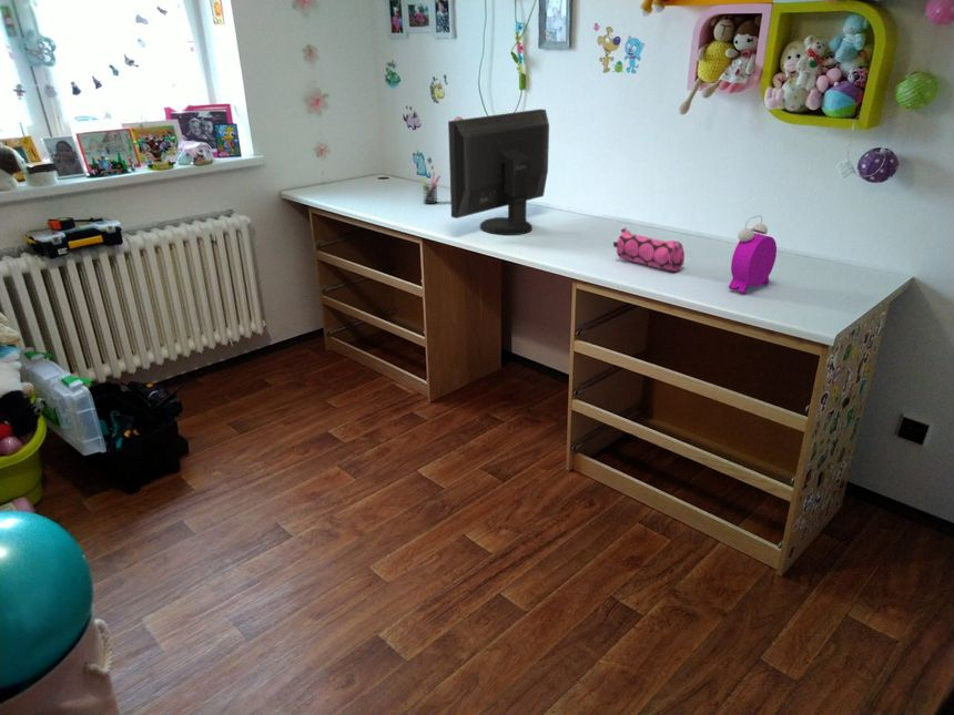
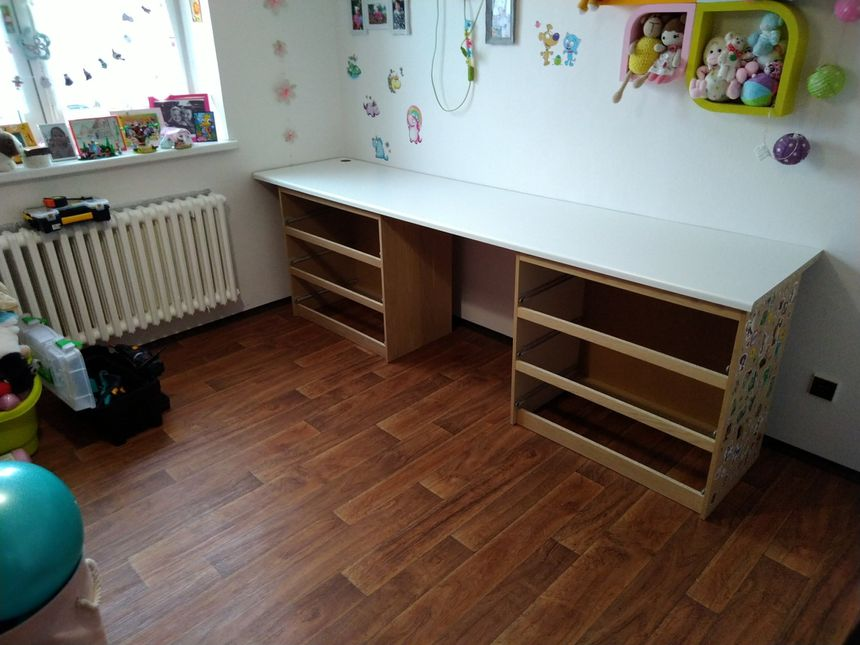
- pen holder (428, 187)
- pencil case (649, 248)
- alarm clock (753, 253)
- computer monitor (506, 173)
